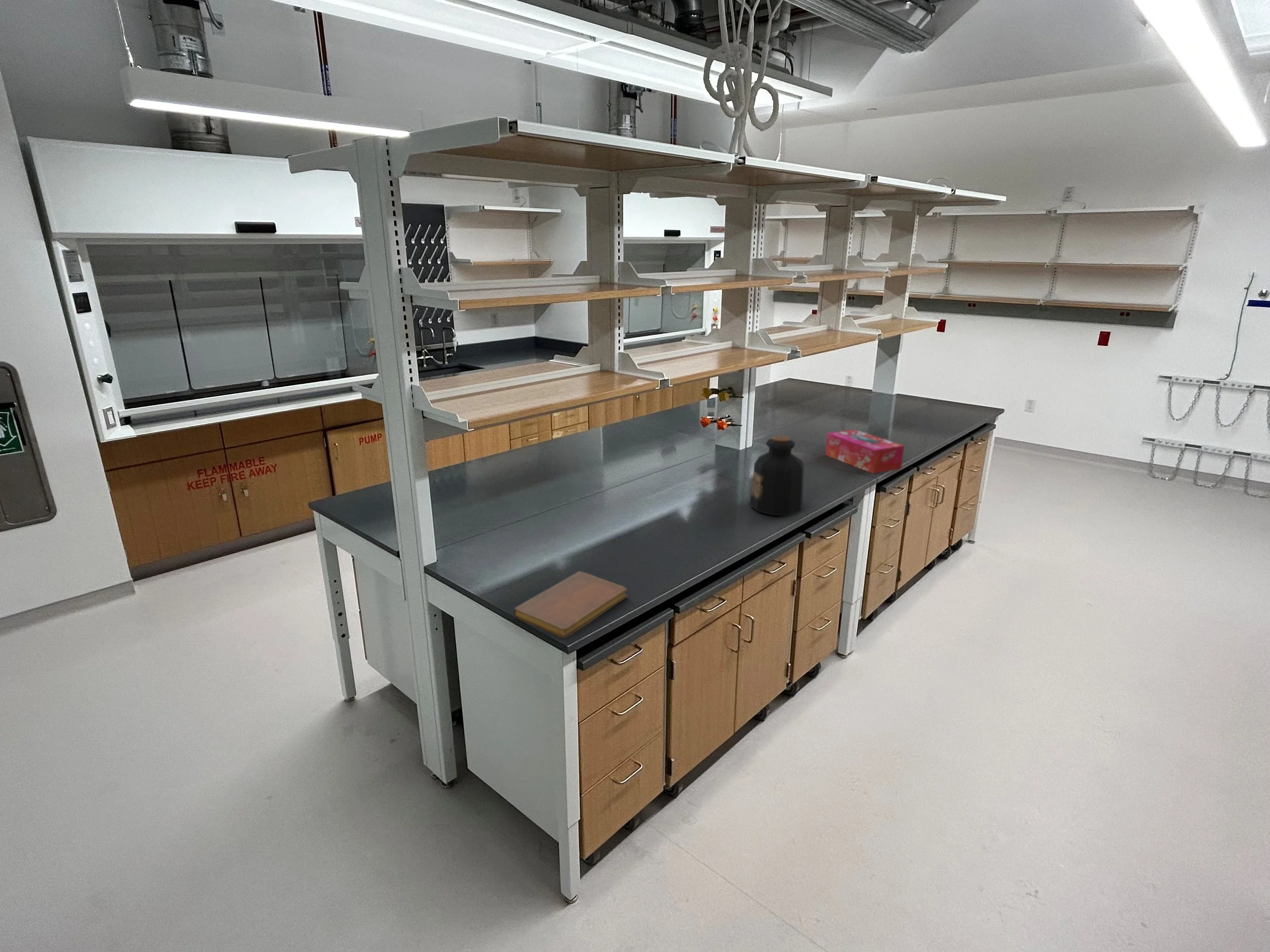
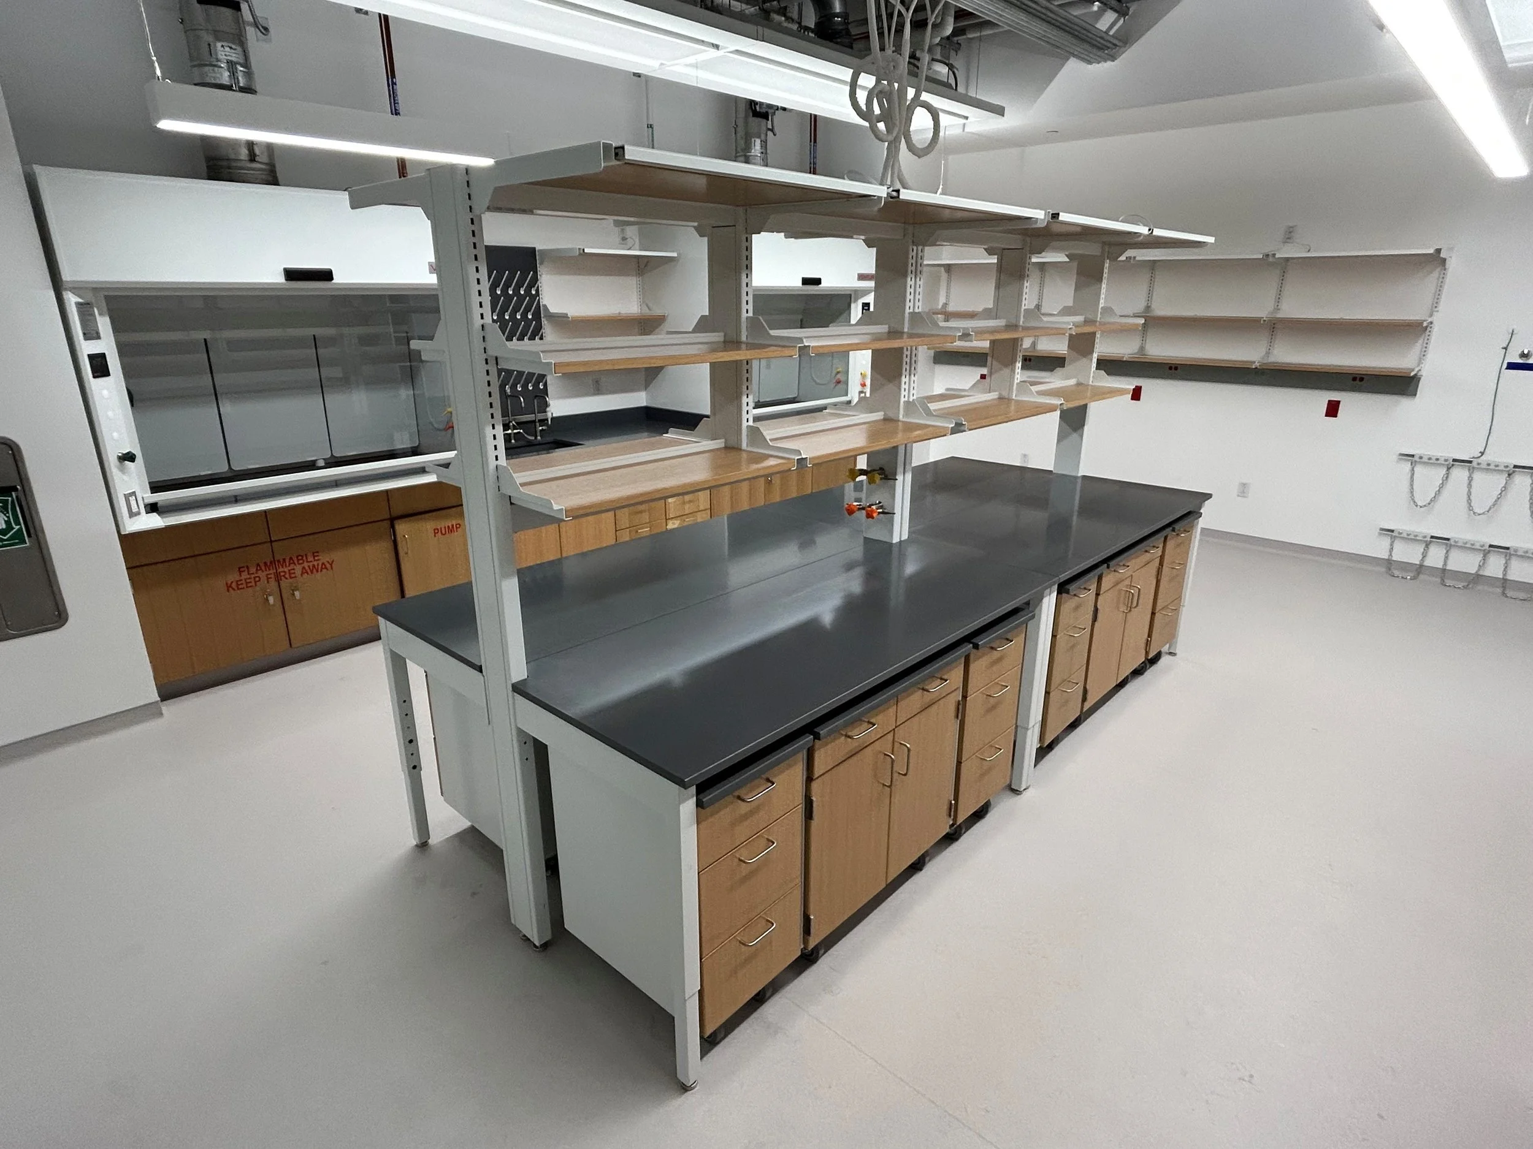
- notebook (572, 602)
- tissue box (863, 450)
- bottle (778, 473)
